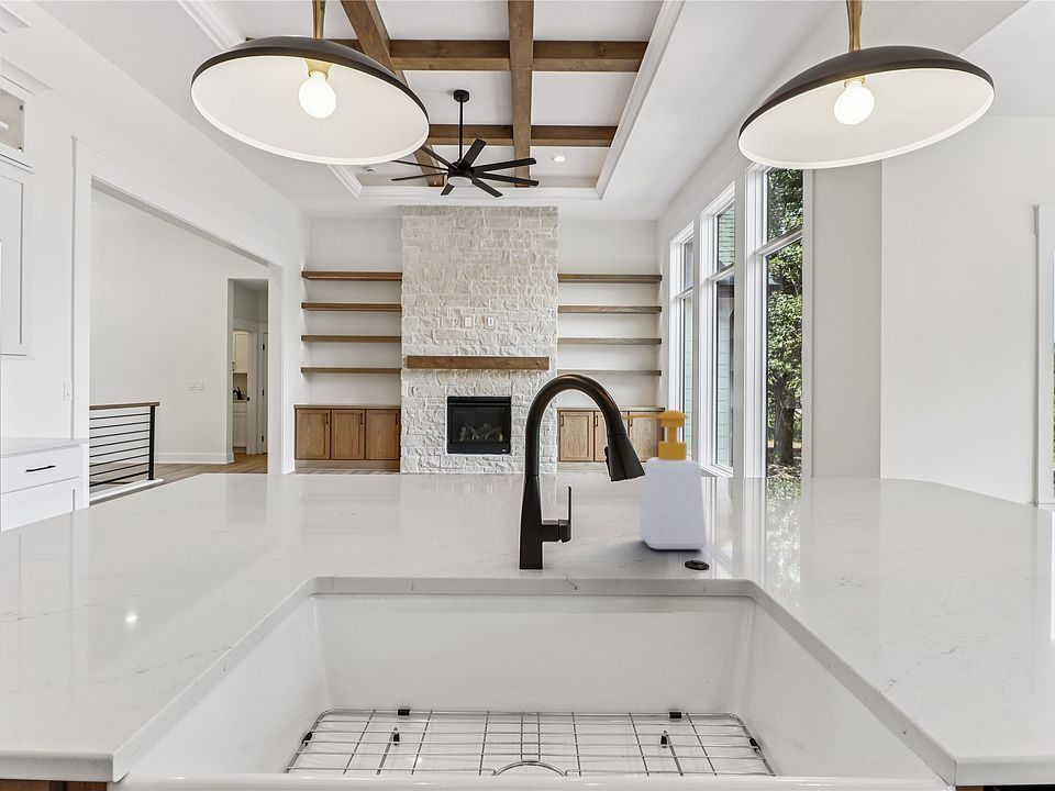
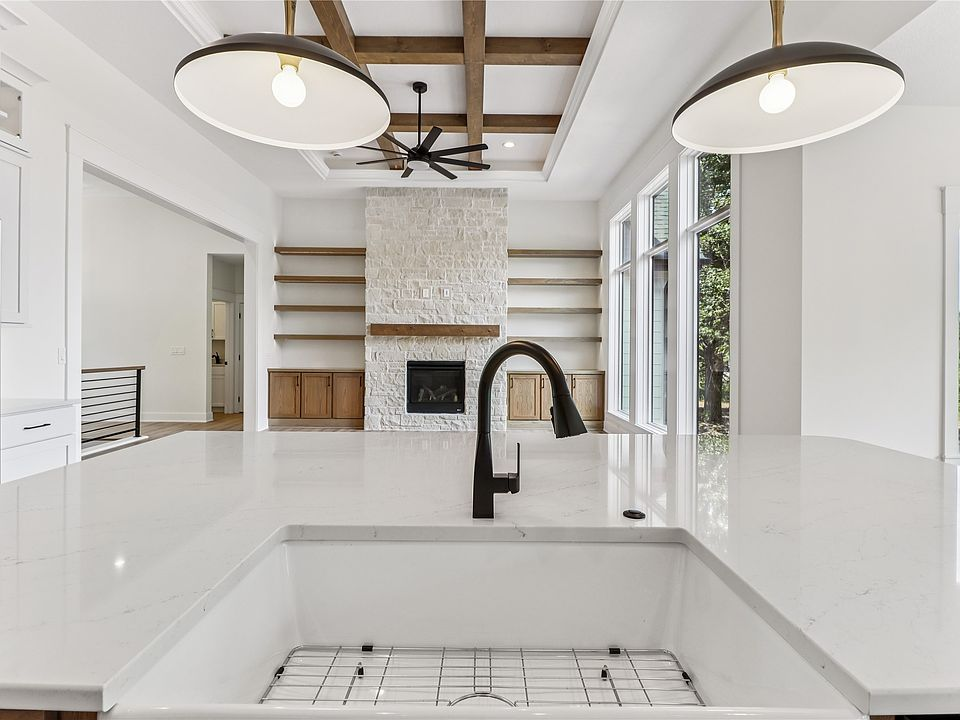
- soap bottle (658, 477)
